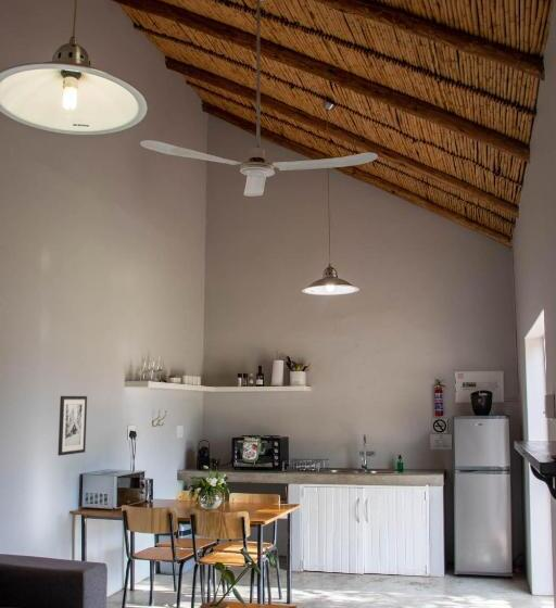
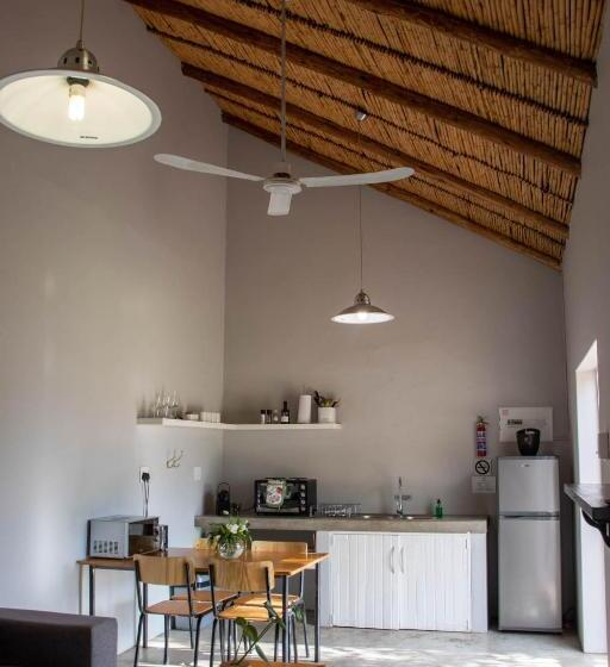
- wall art (73, 425)
